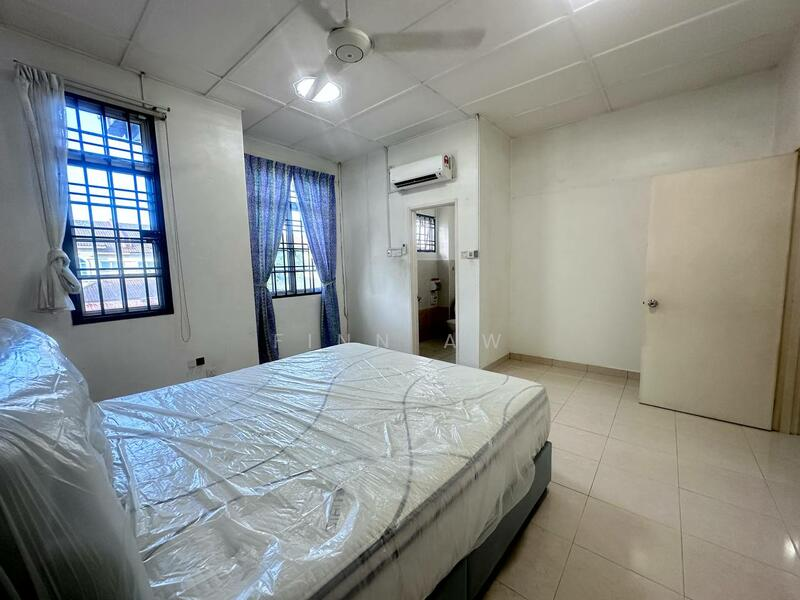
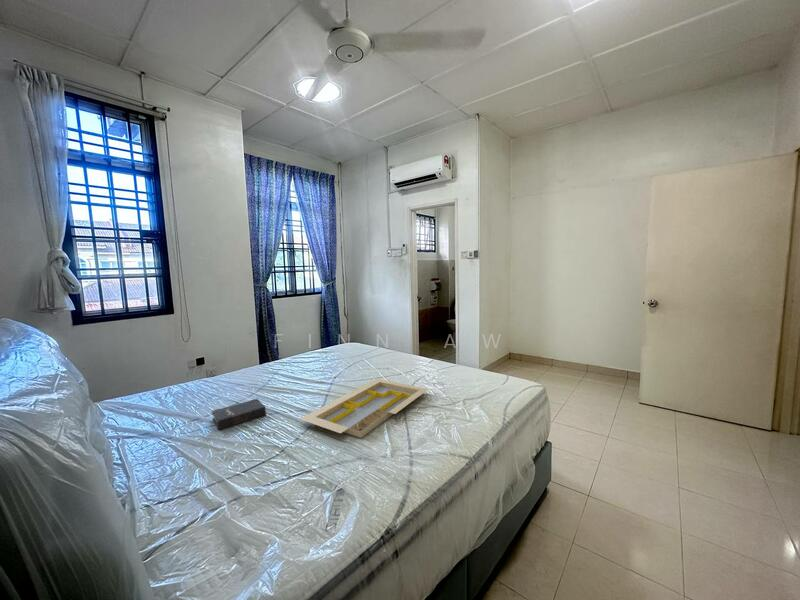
+ serving tray (370, 405)
+ hardback book (239, 413)
